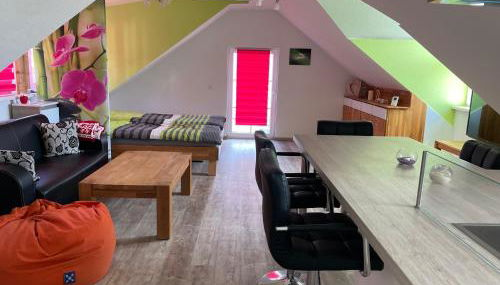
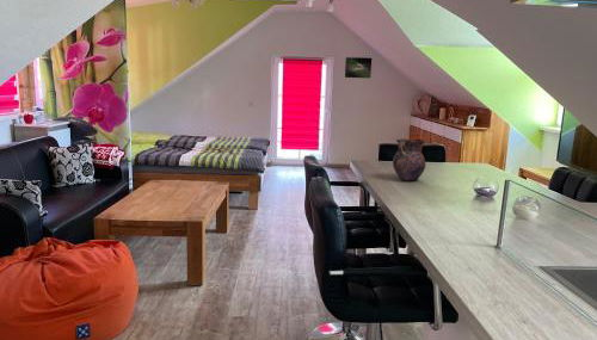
+ vase (408, 159)
